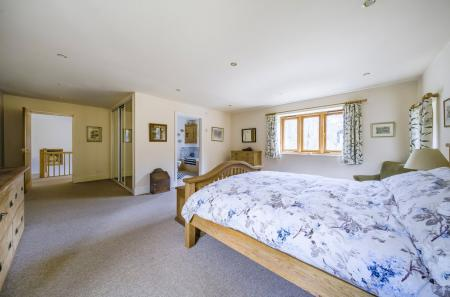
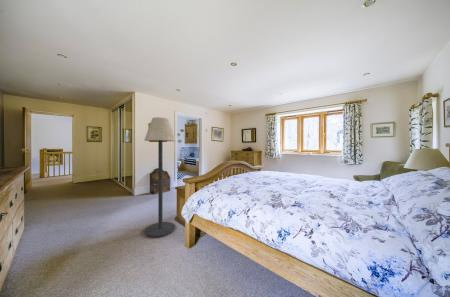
+ floor lamp (160, 174)
